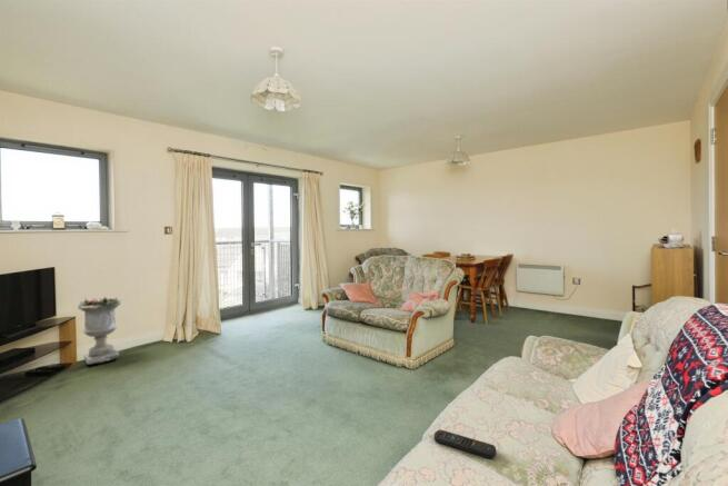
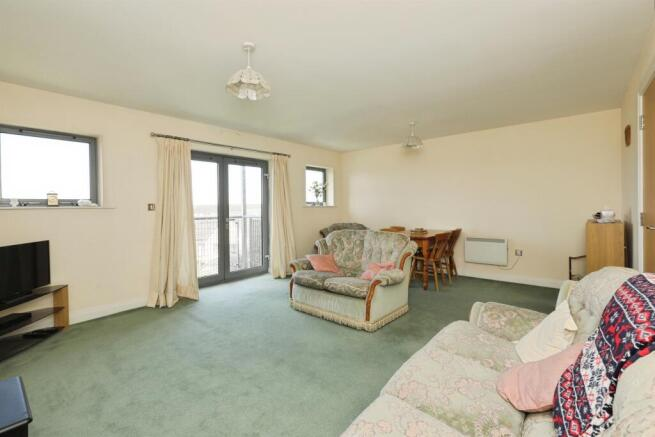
- remote control (463, 443)
- planter (101, 328)
